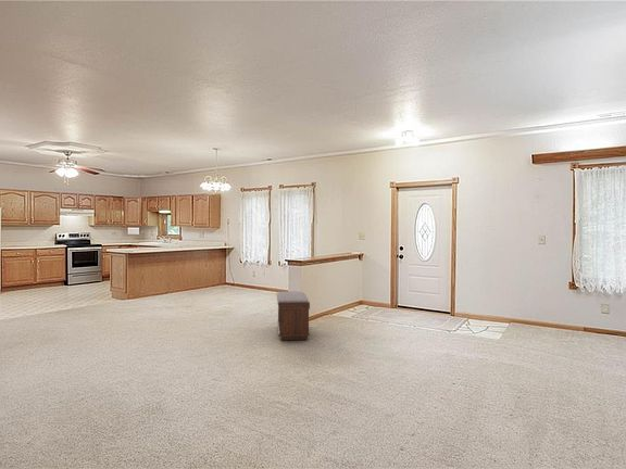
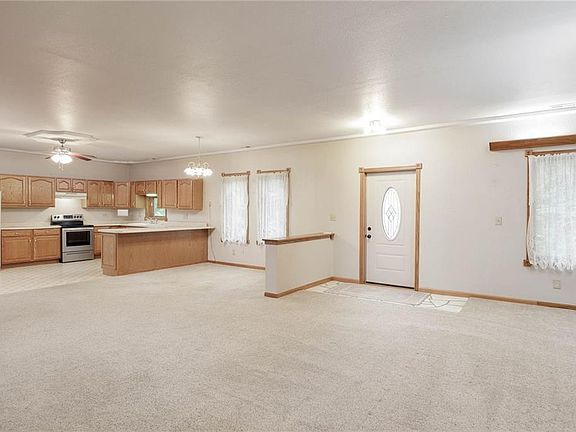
- bench (291, 314)
